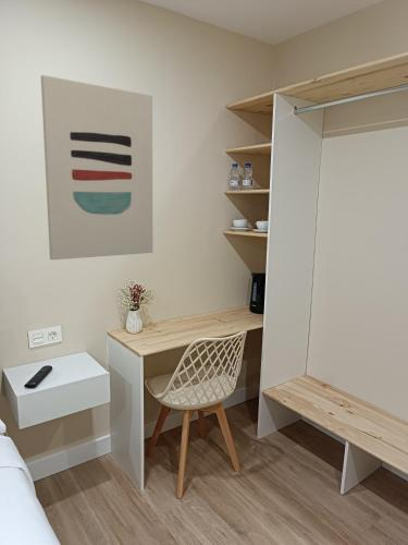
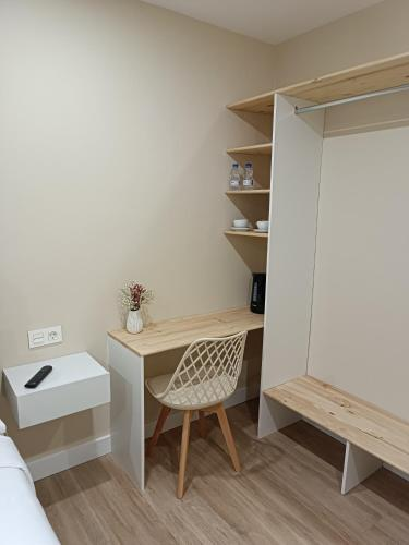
- wall art (102, 173)
